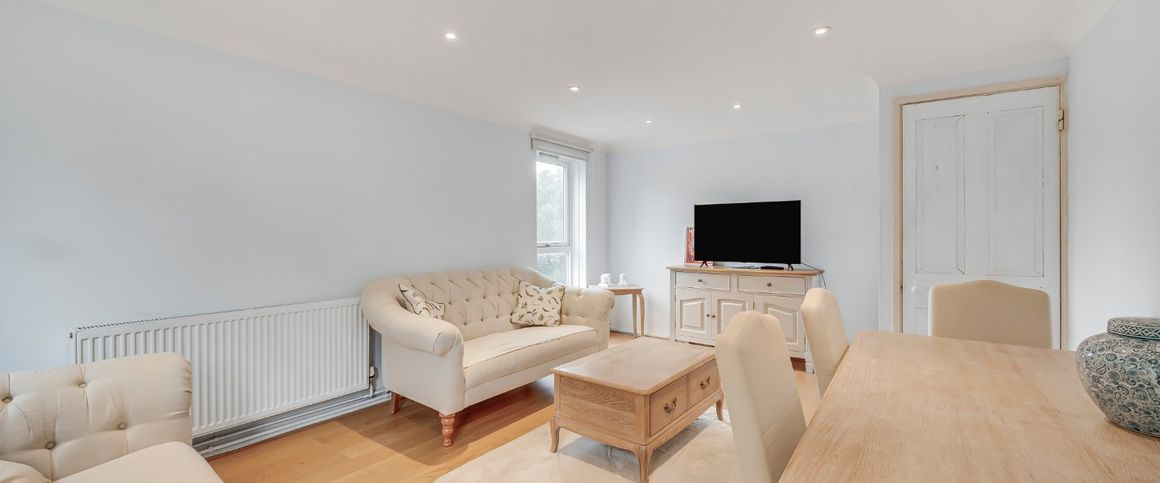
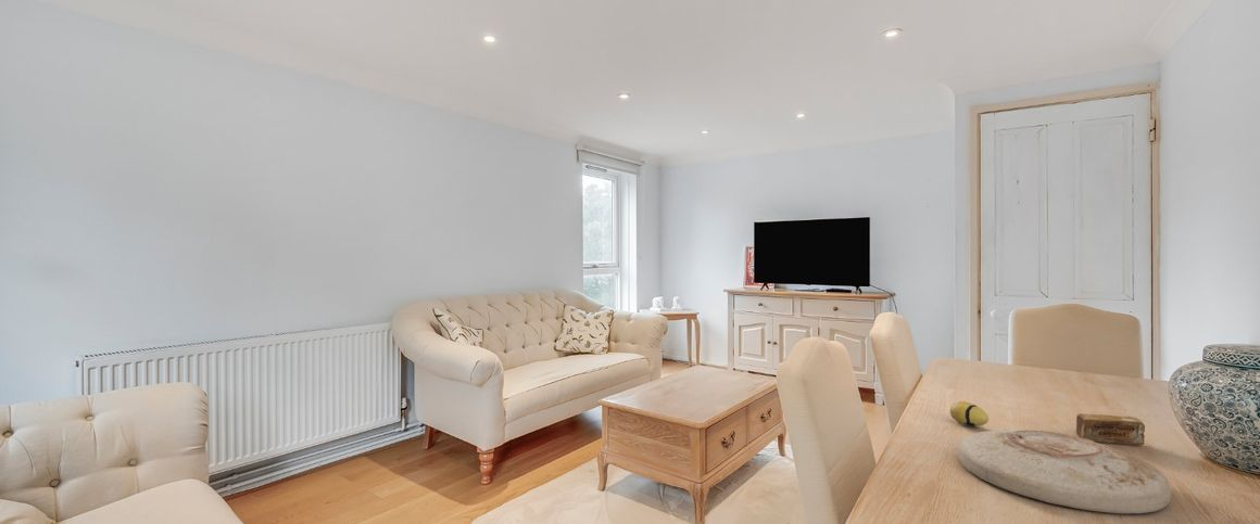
+ soap bar (1109, 429)
+ plate (1053, 458)
+ decorative egg (969, 414)
